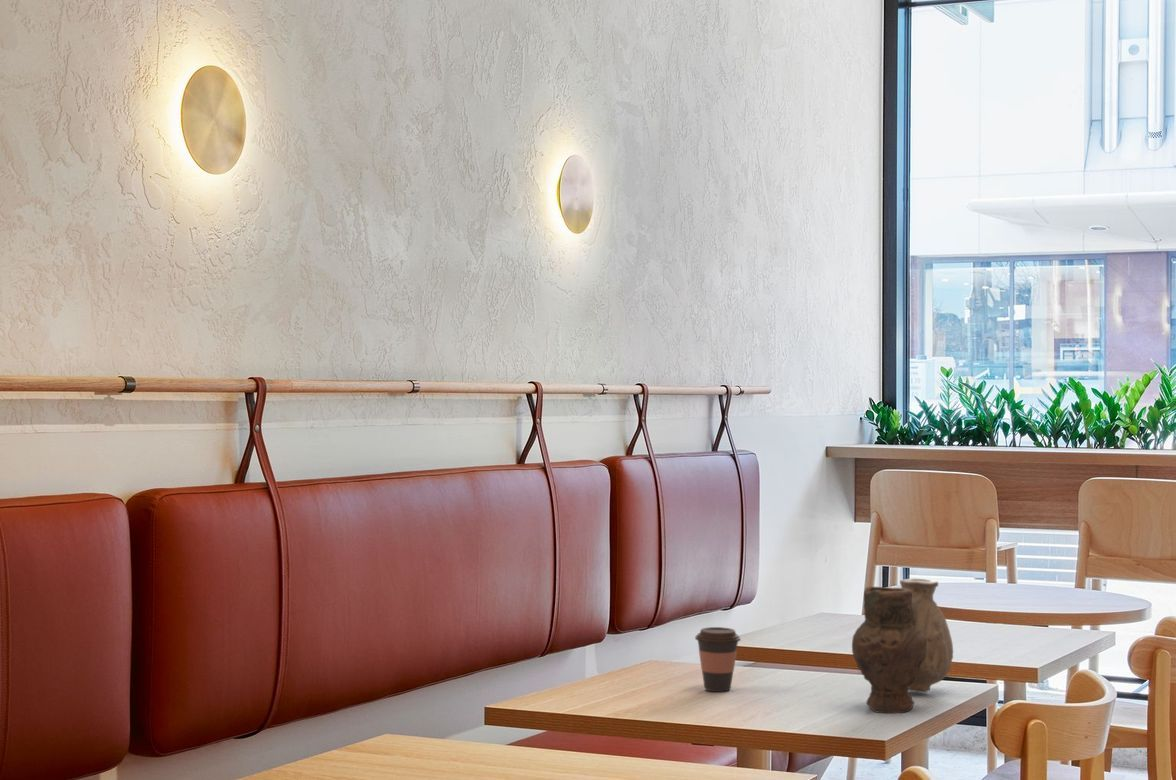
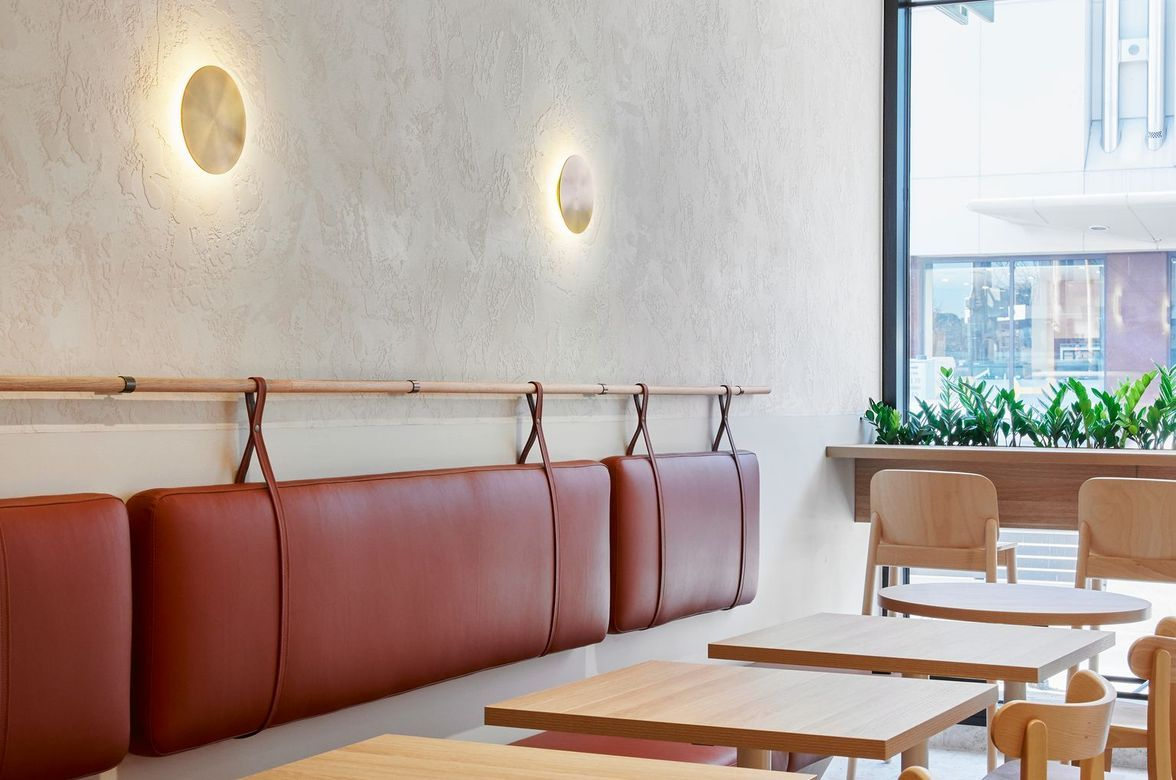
- coffee cup (717, 659)
- vase (903, 641)
